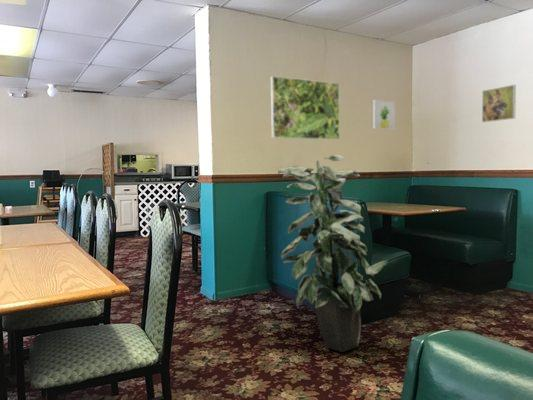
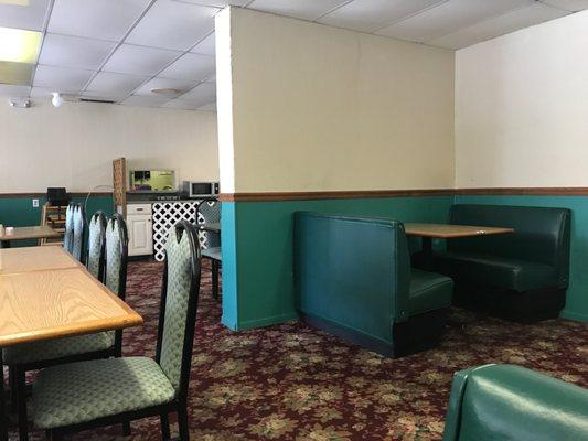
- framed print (306, 109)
- wall art (384, 115)
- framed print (498, 104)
- indoor plant (329, 252)
